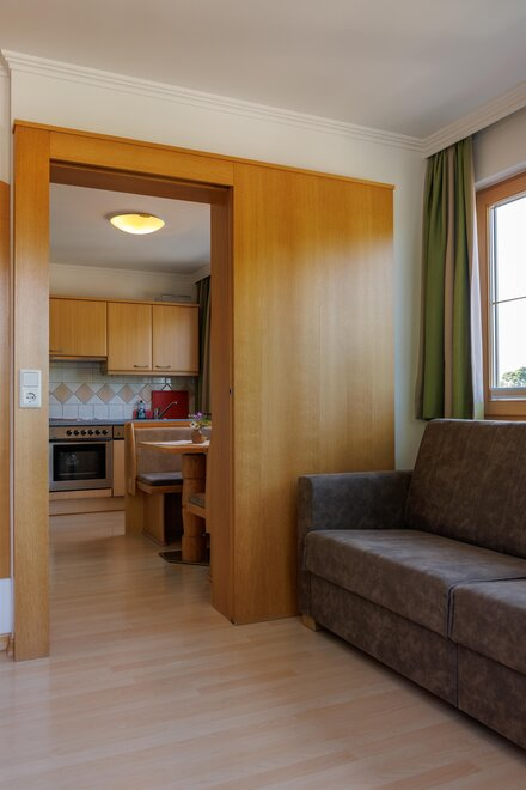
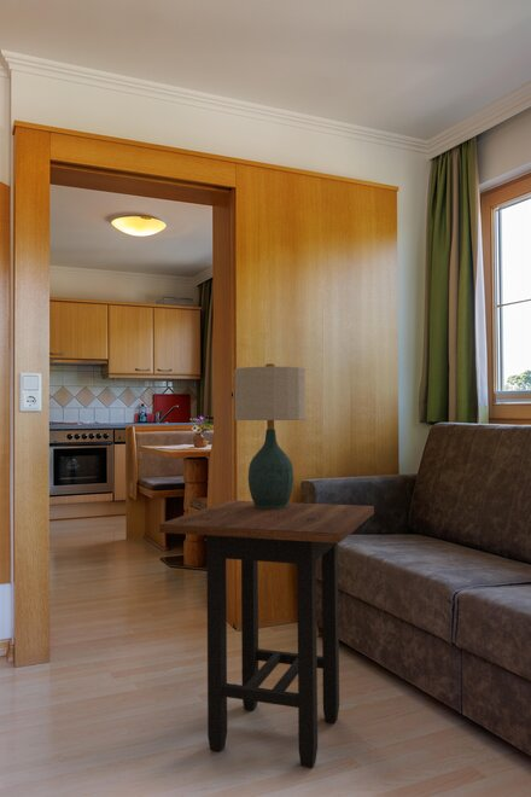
+ side table (257, 623)
+ table lamp (270, 434)
